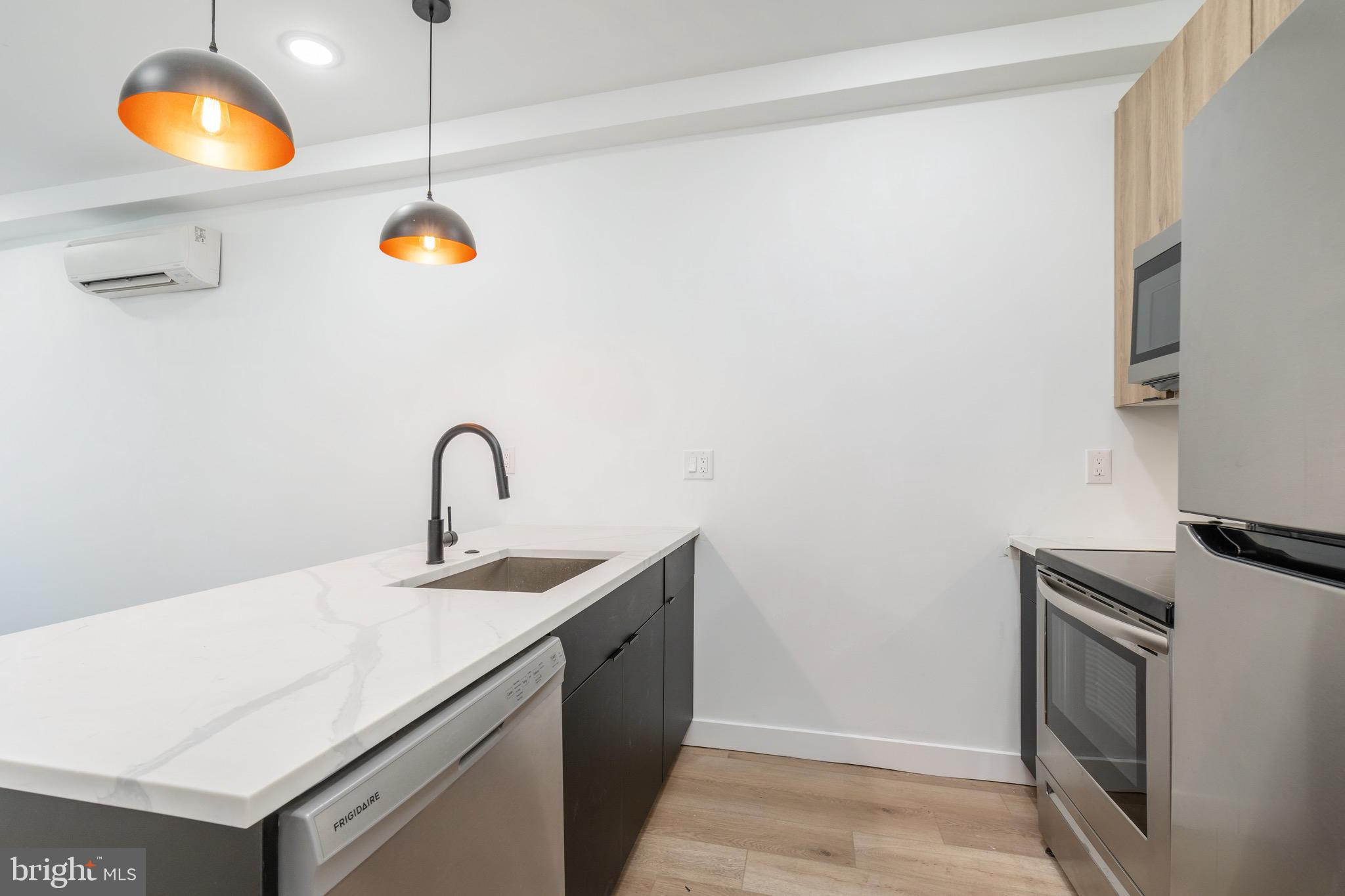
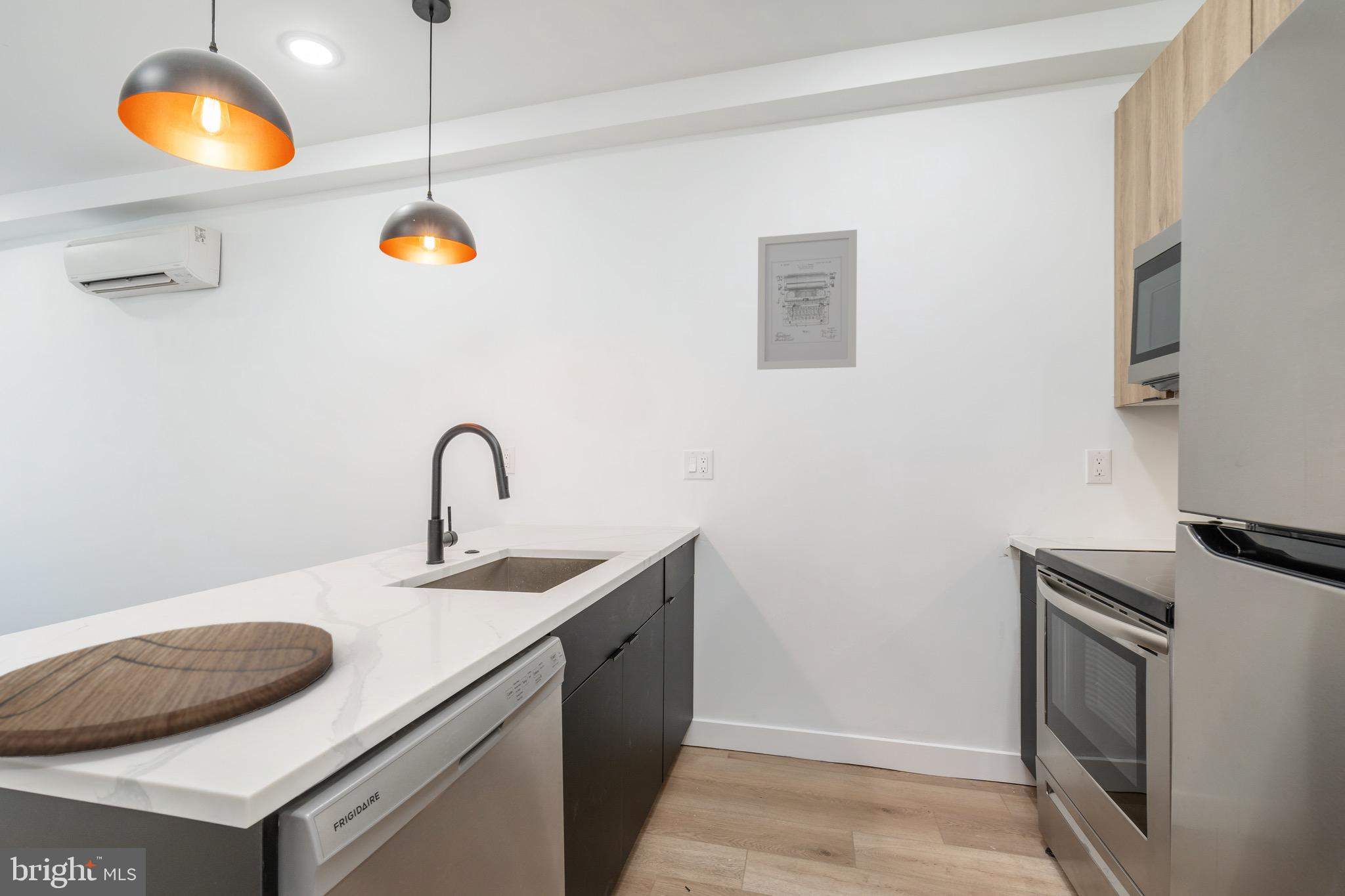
+ wall art (806, 301)
+ cutting board (173, 673)
